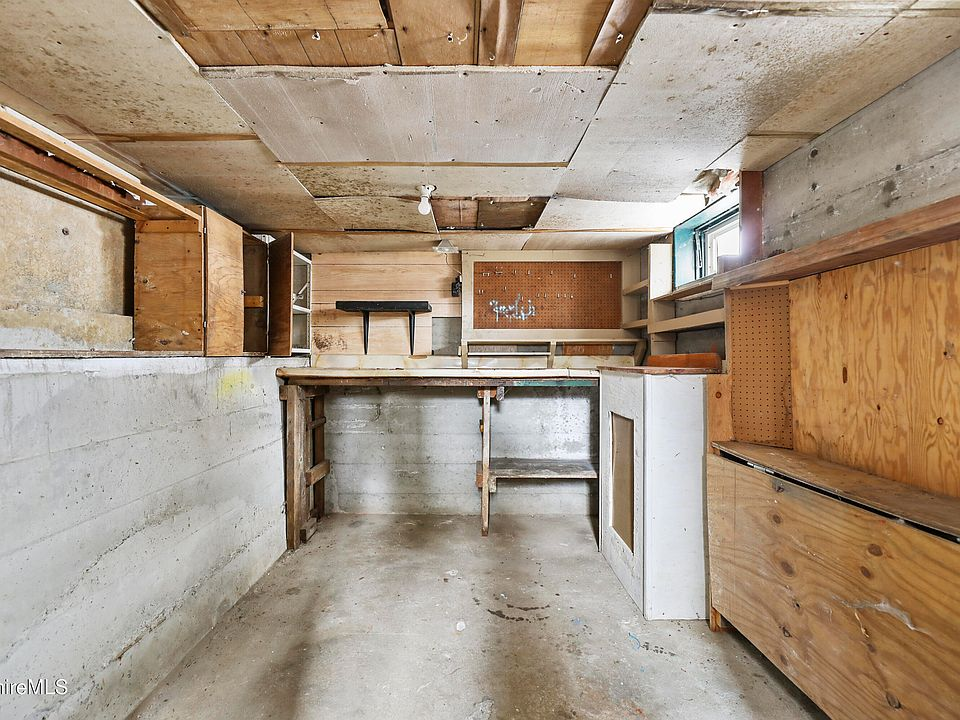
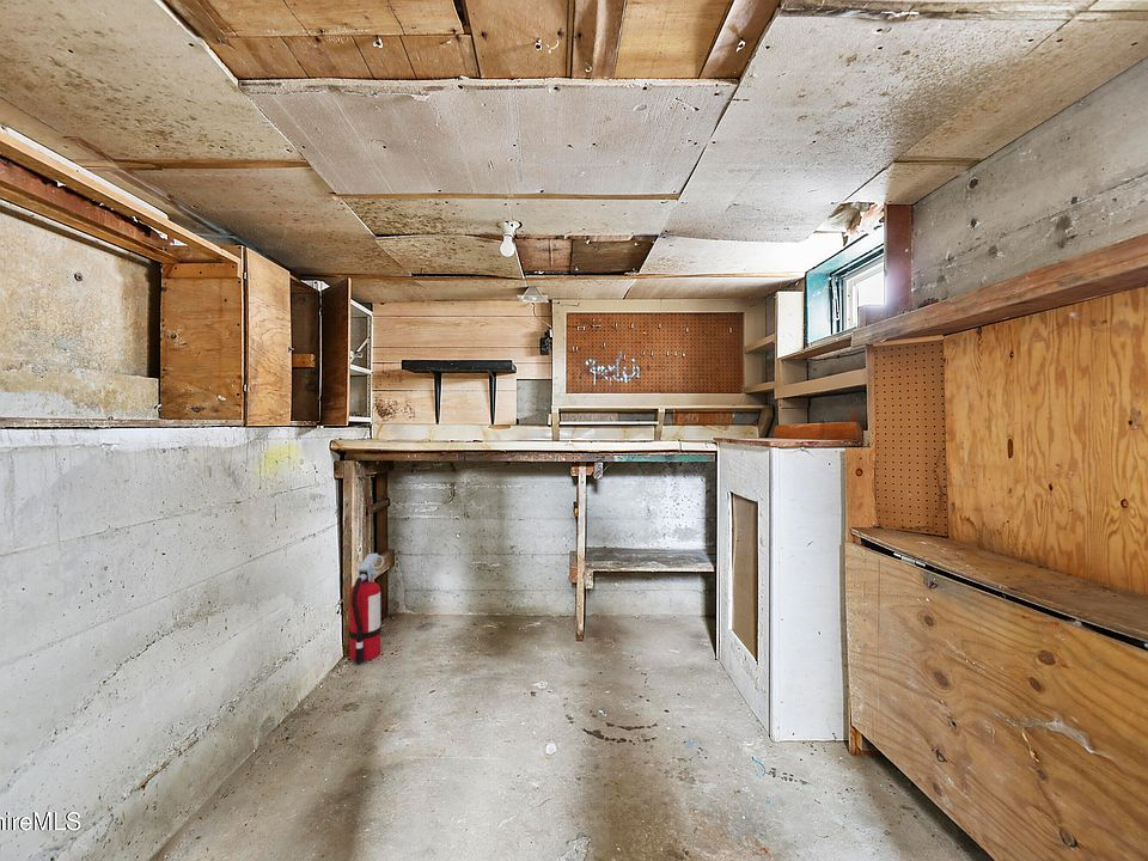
+ fire extinguisher (366, 605)
